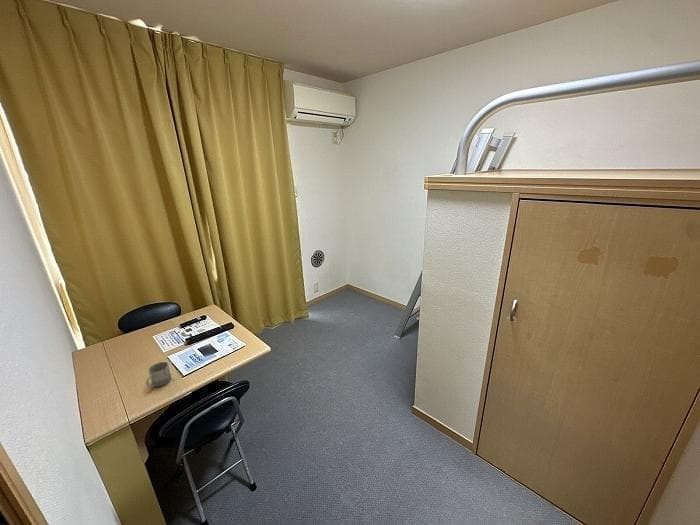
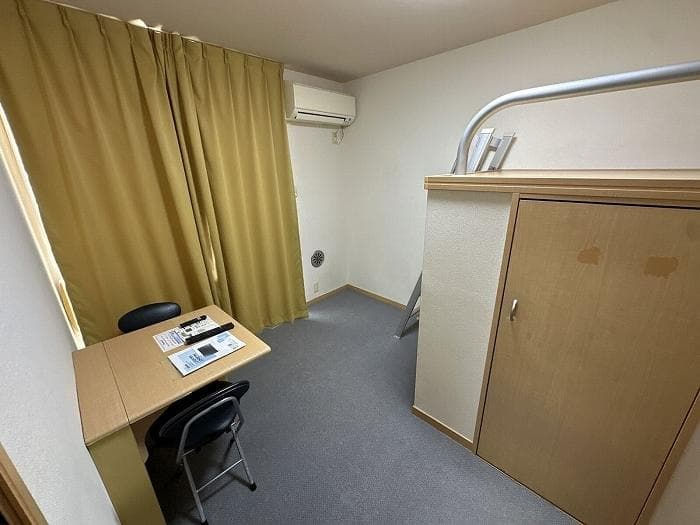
- cup (157, 376)
